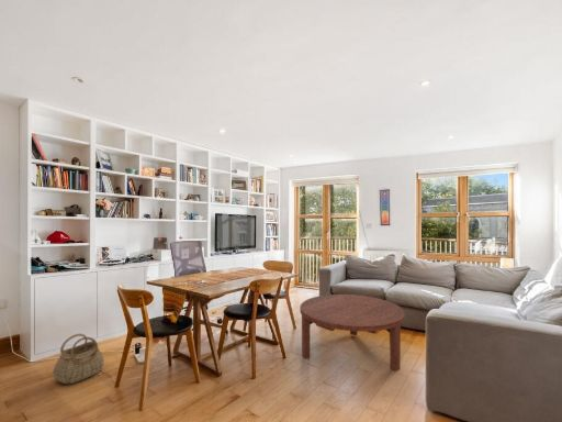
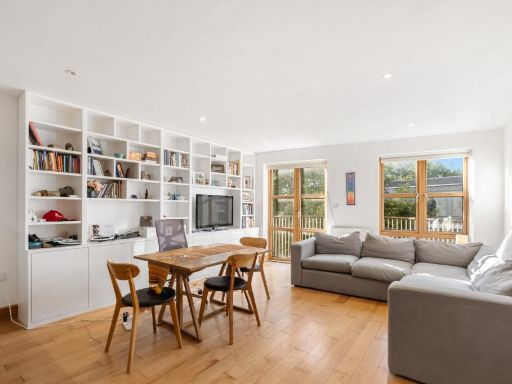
- basket (79, 356)
- coffee table (350, 330)
